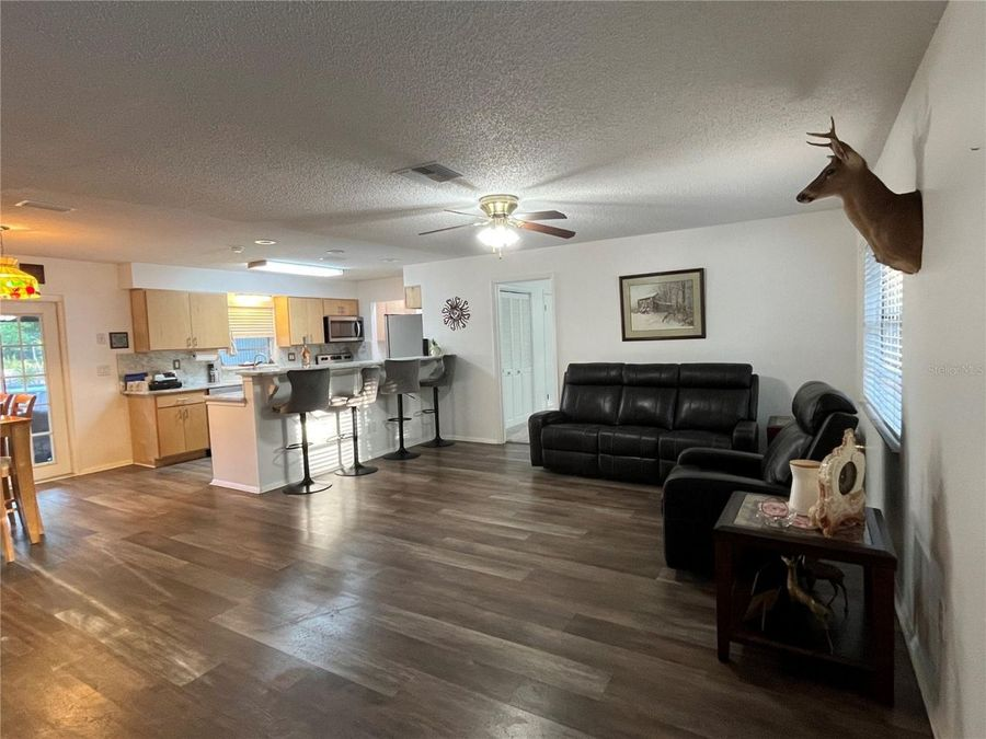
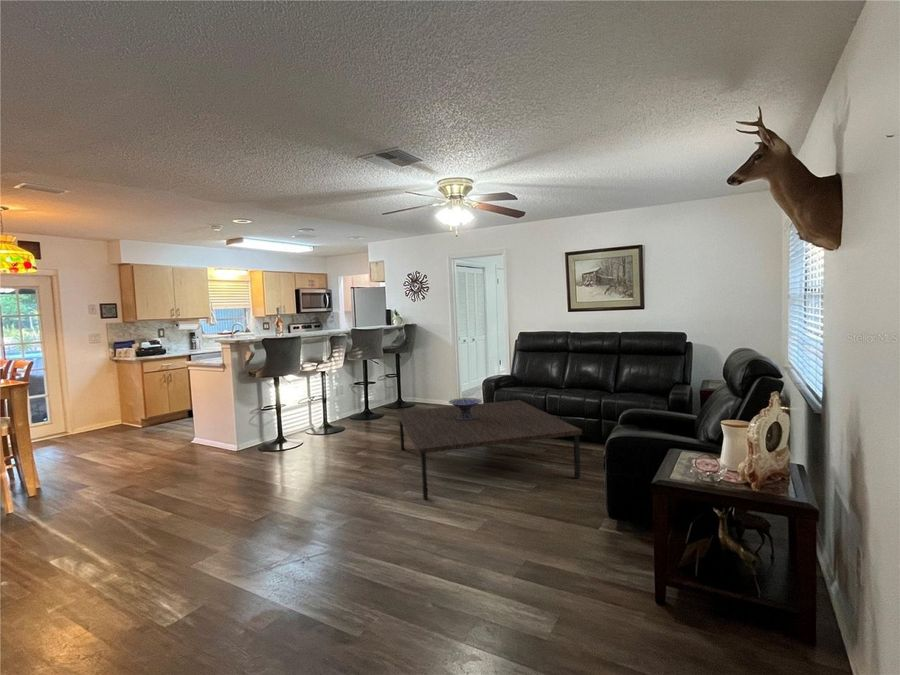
+ coffee table (479, 441)
+ decorative bowl (465, 409)
